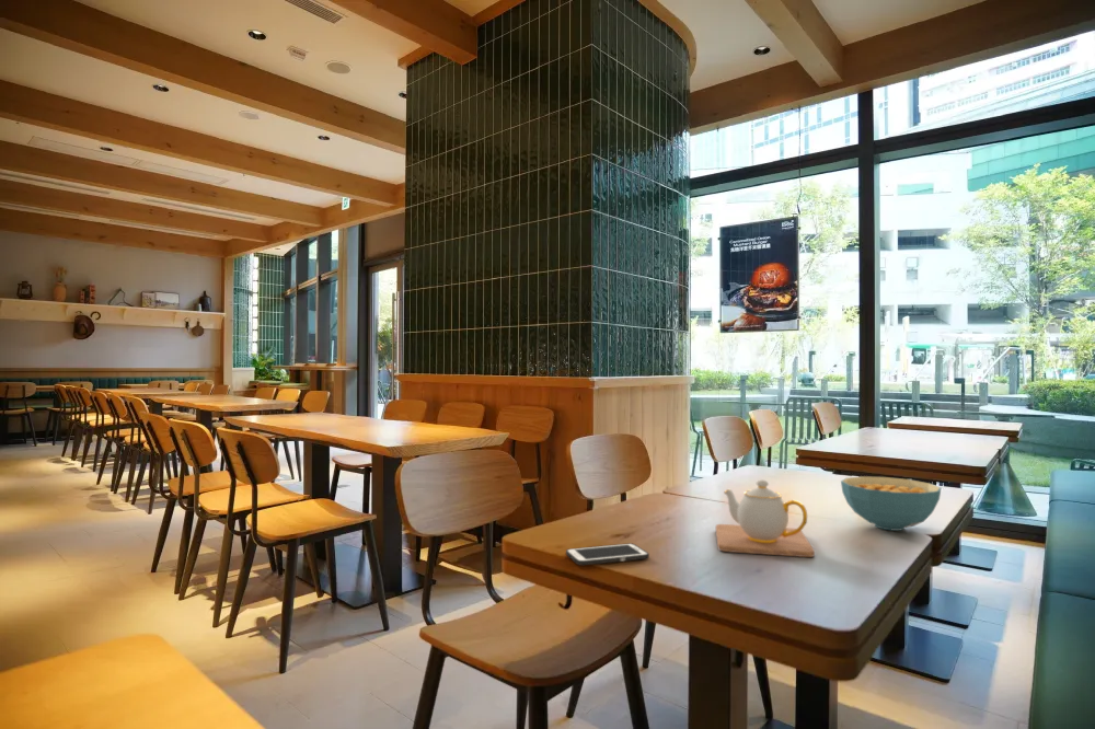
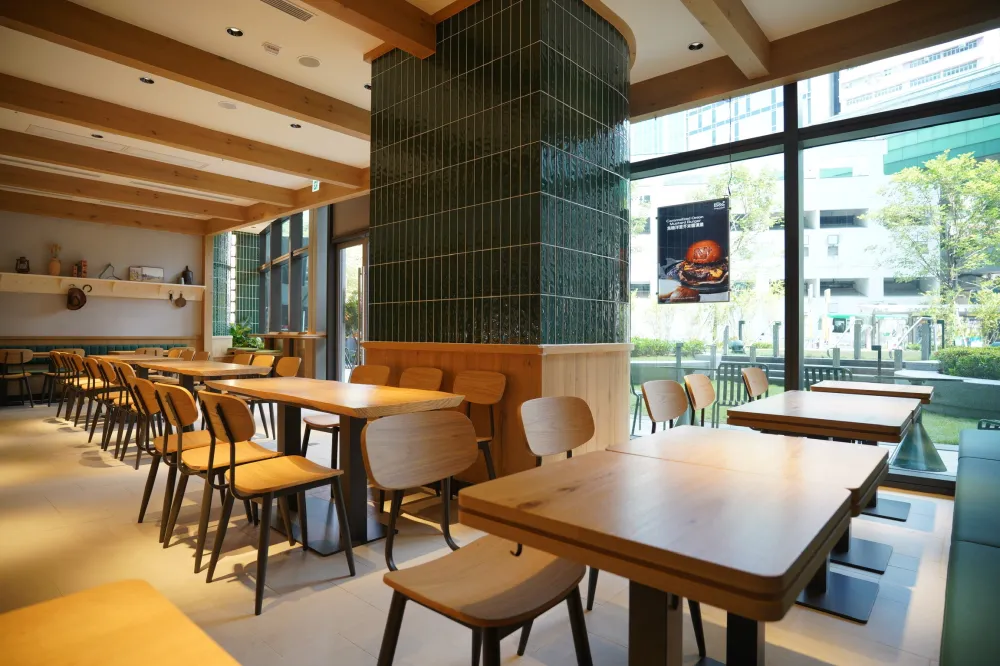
- cell phone (607, 554)
- cereal bowl (889, 505)
- teapot (761, 510)
